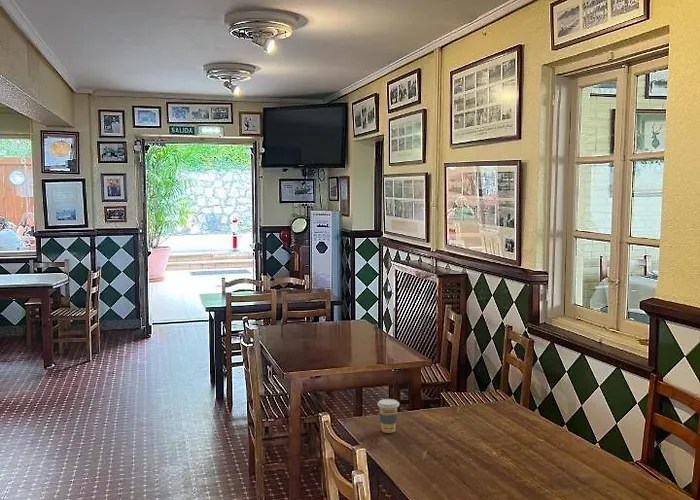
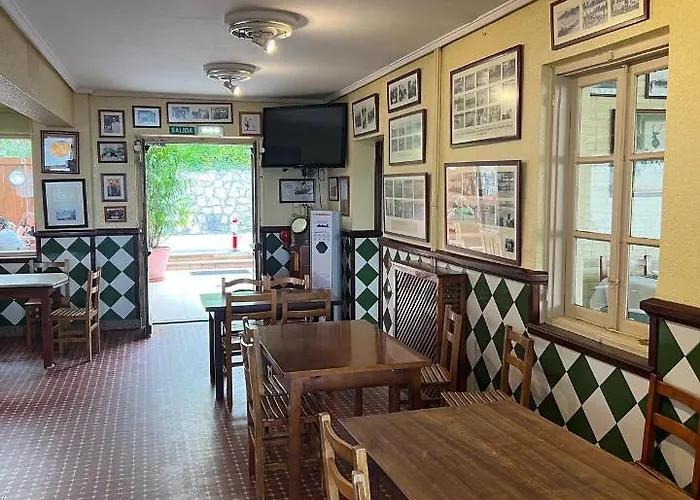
- coffee cup (388, 416)
